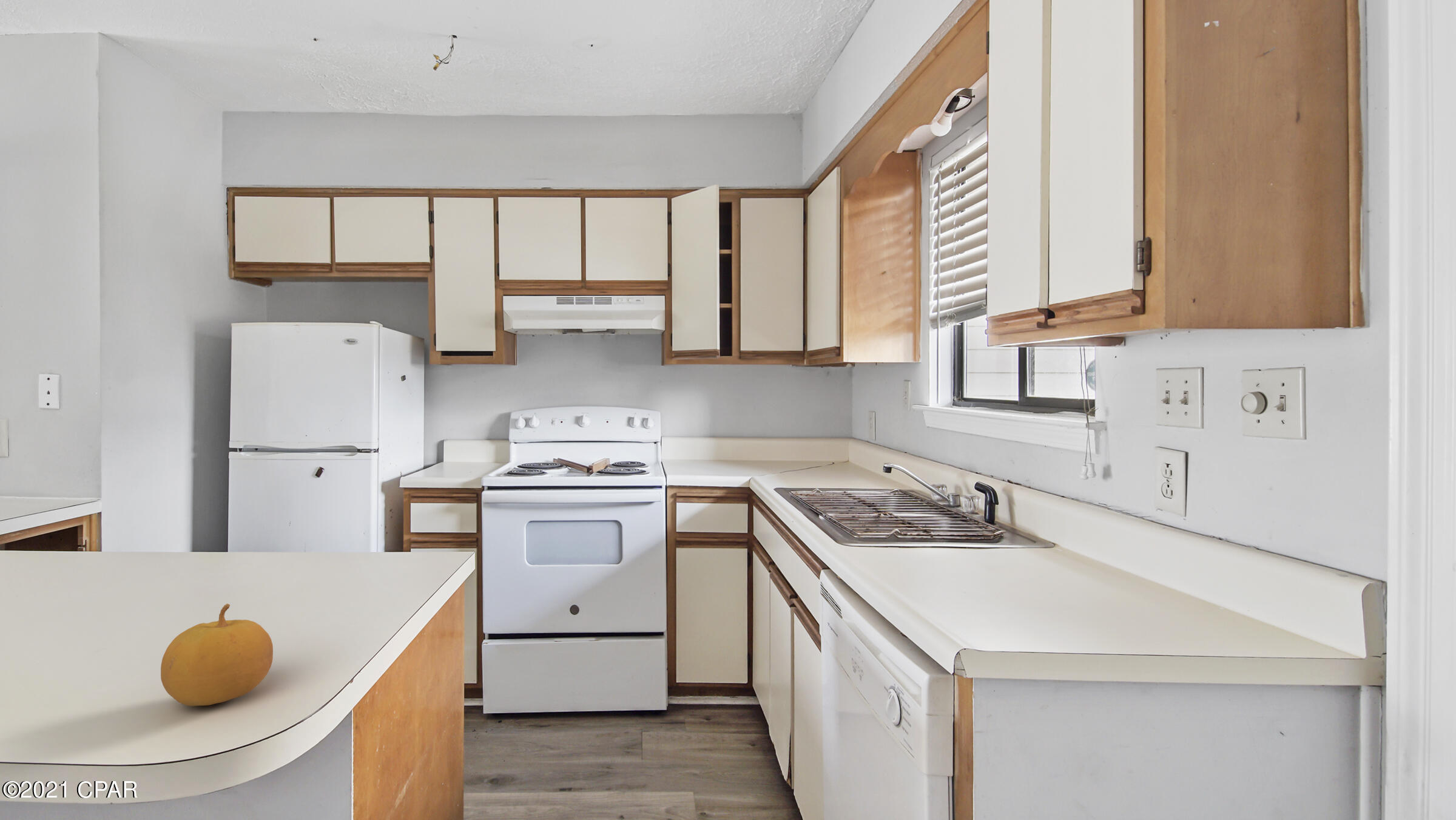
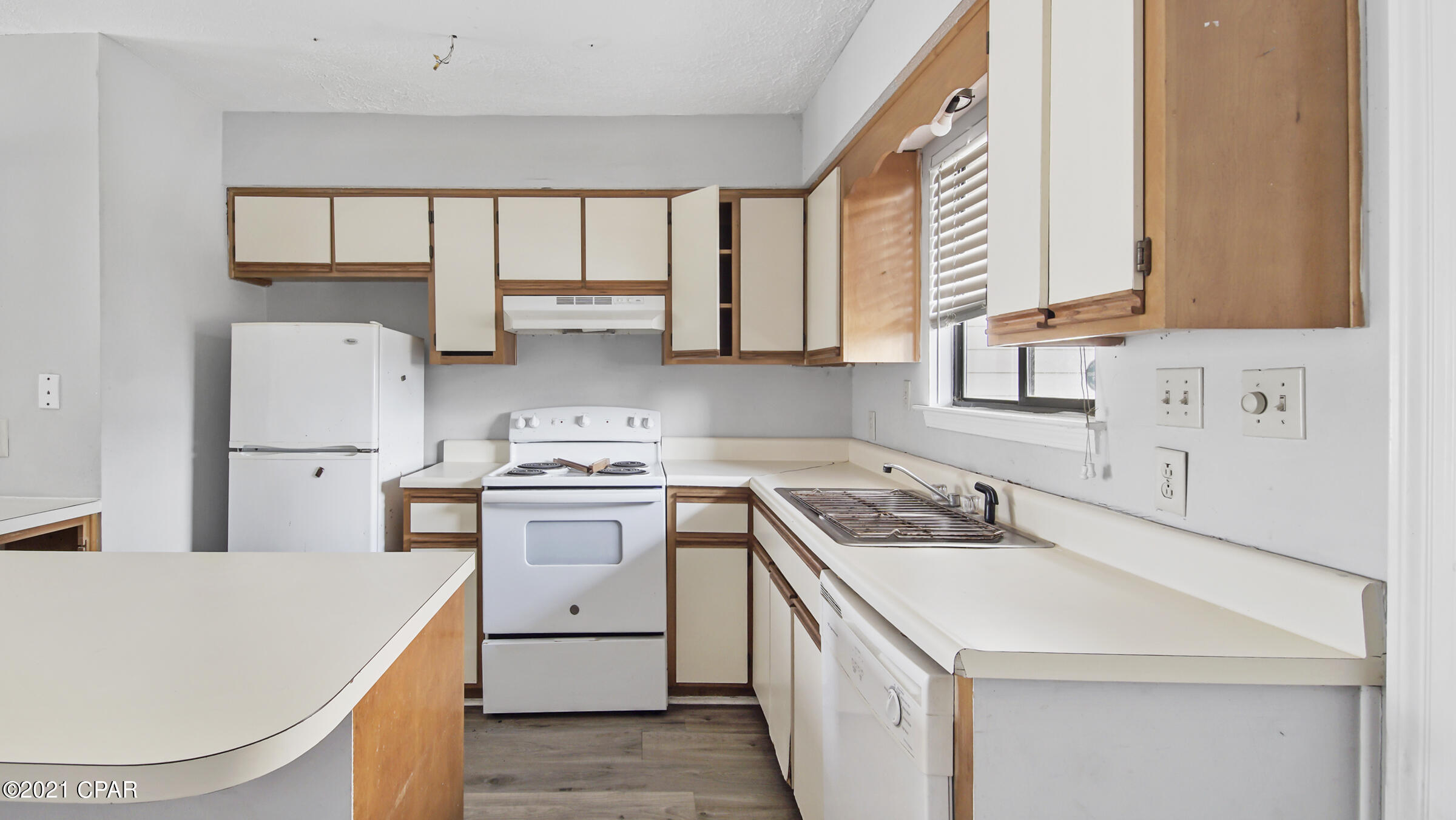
- fruit (220, 651)
